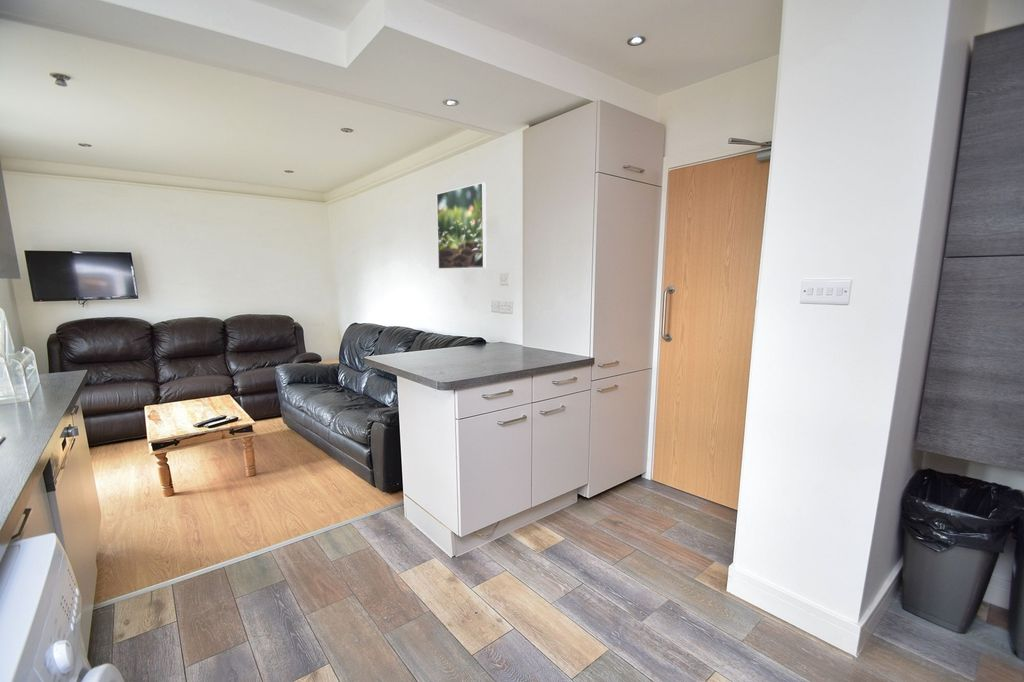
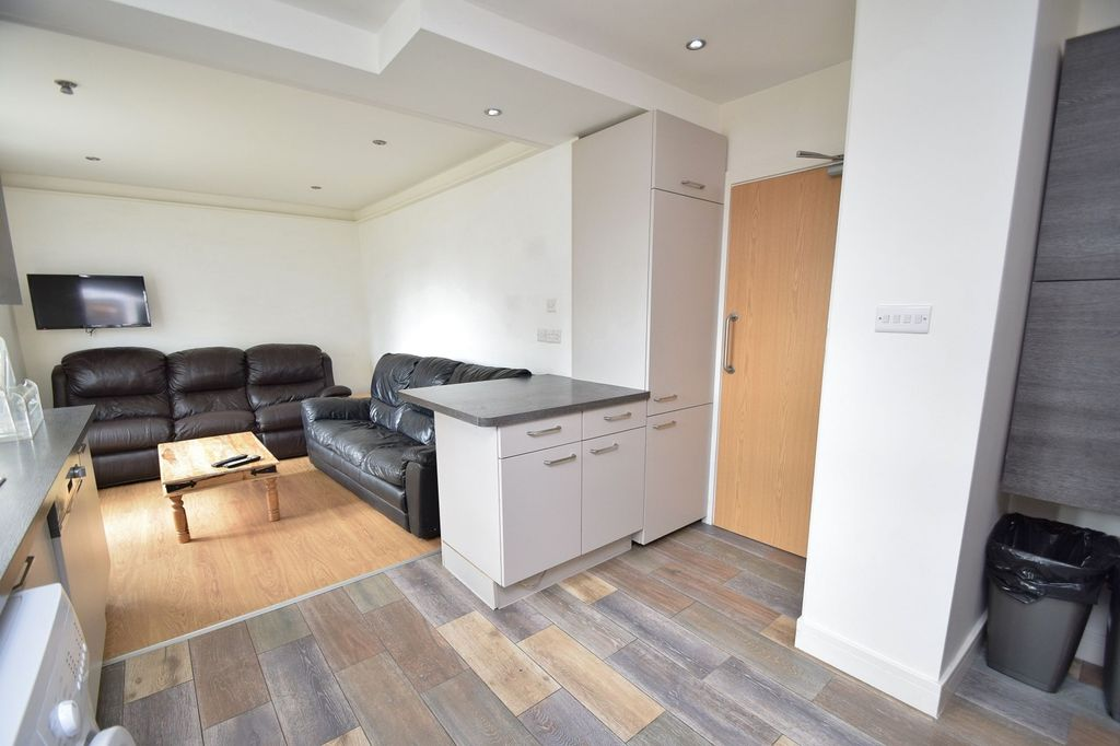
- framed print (460, 229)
